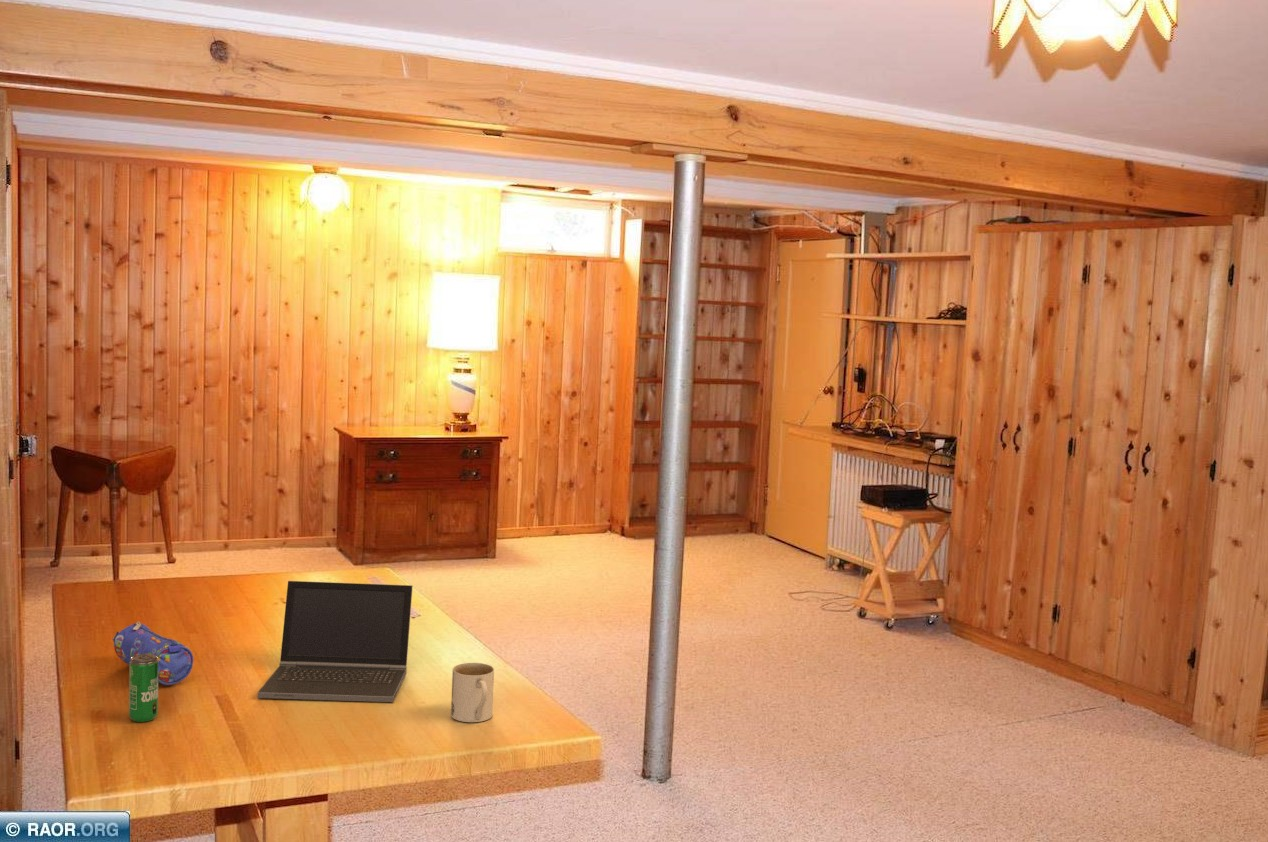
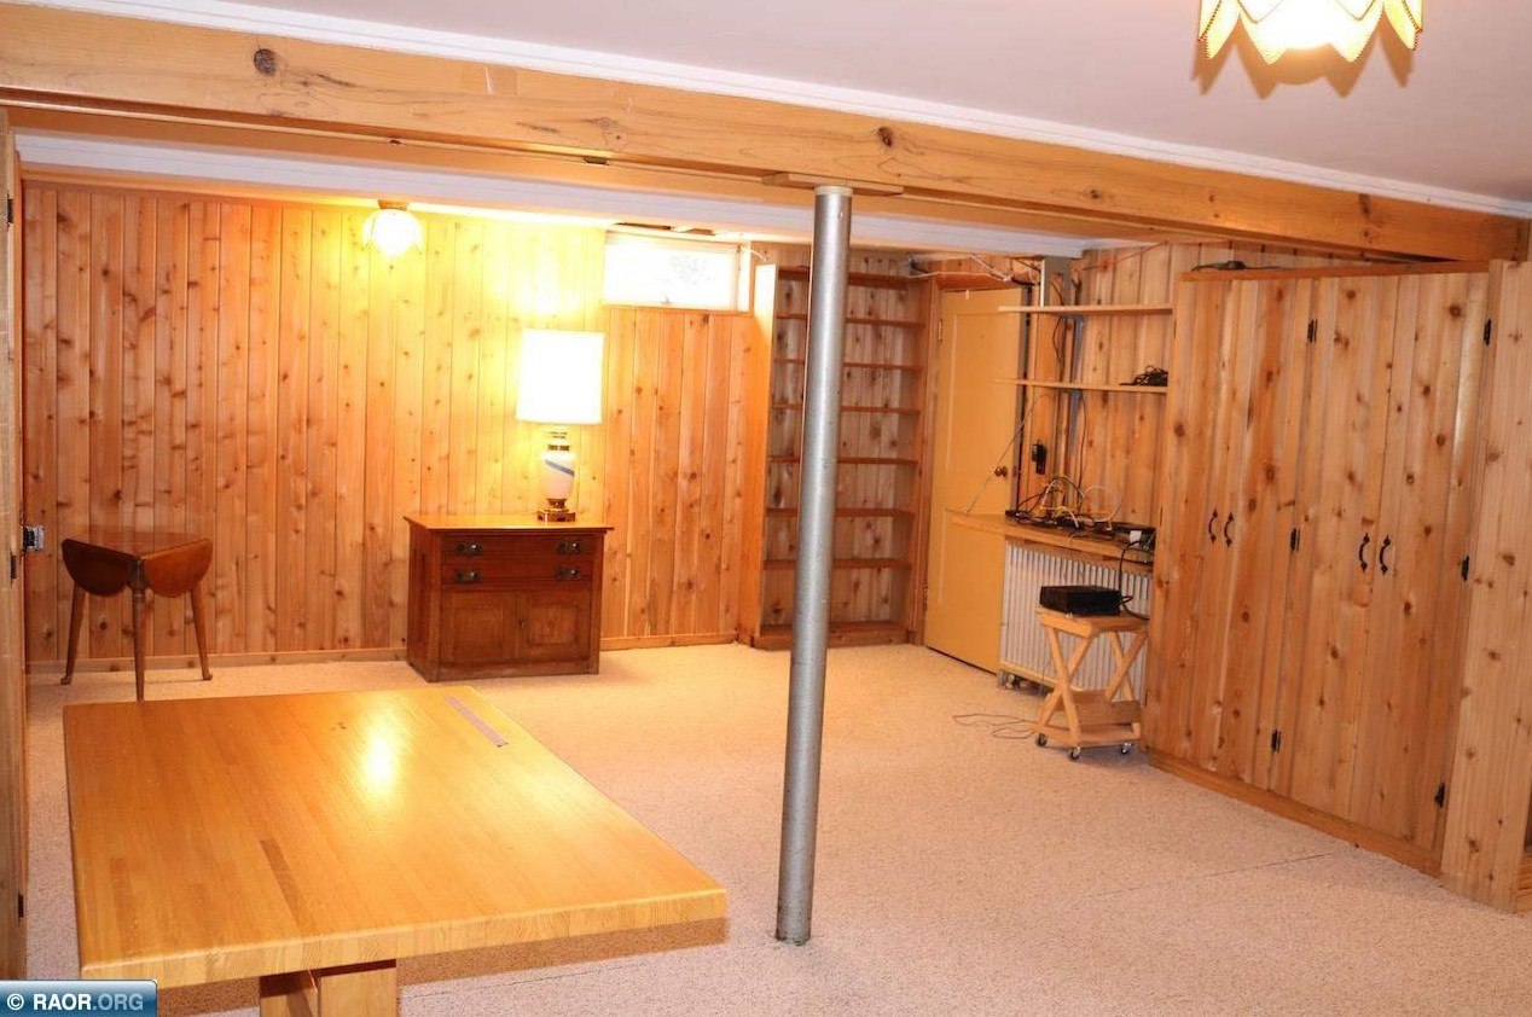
- beverage can (143, 687)
- laptop computer (338, 639)
- mug (475, 695)
- pencil case (152, 651)
